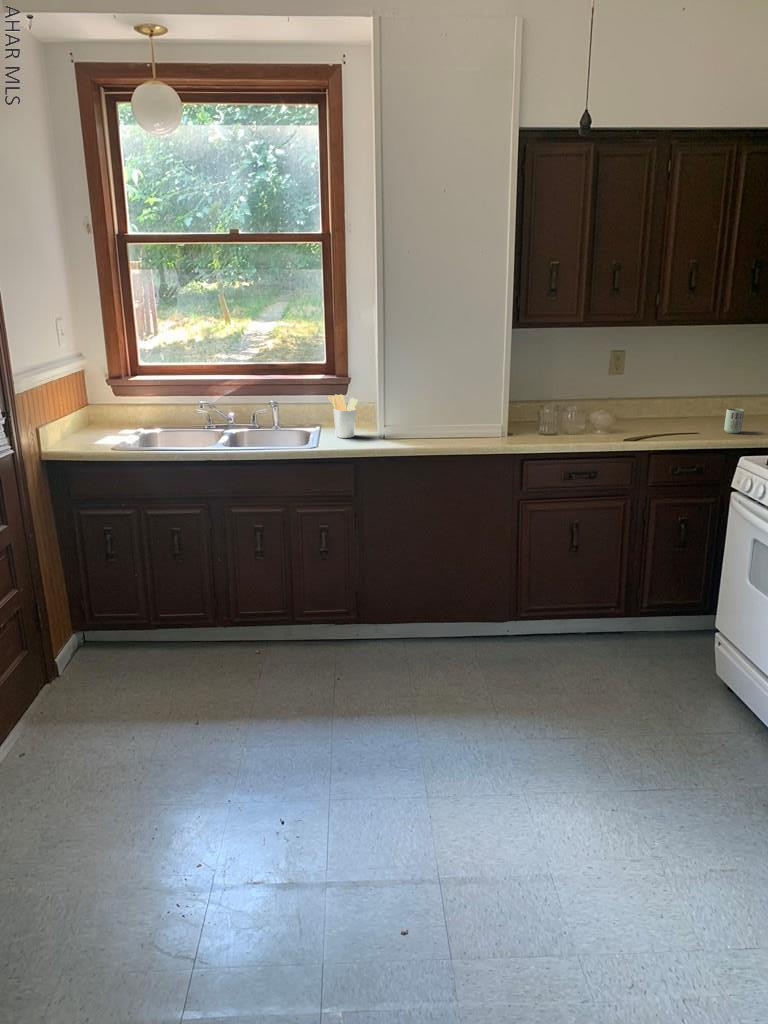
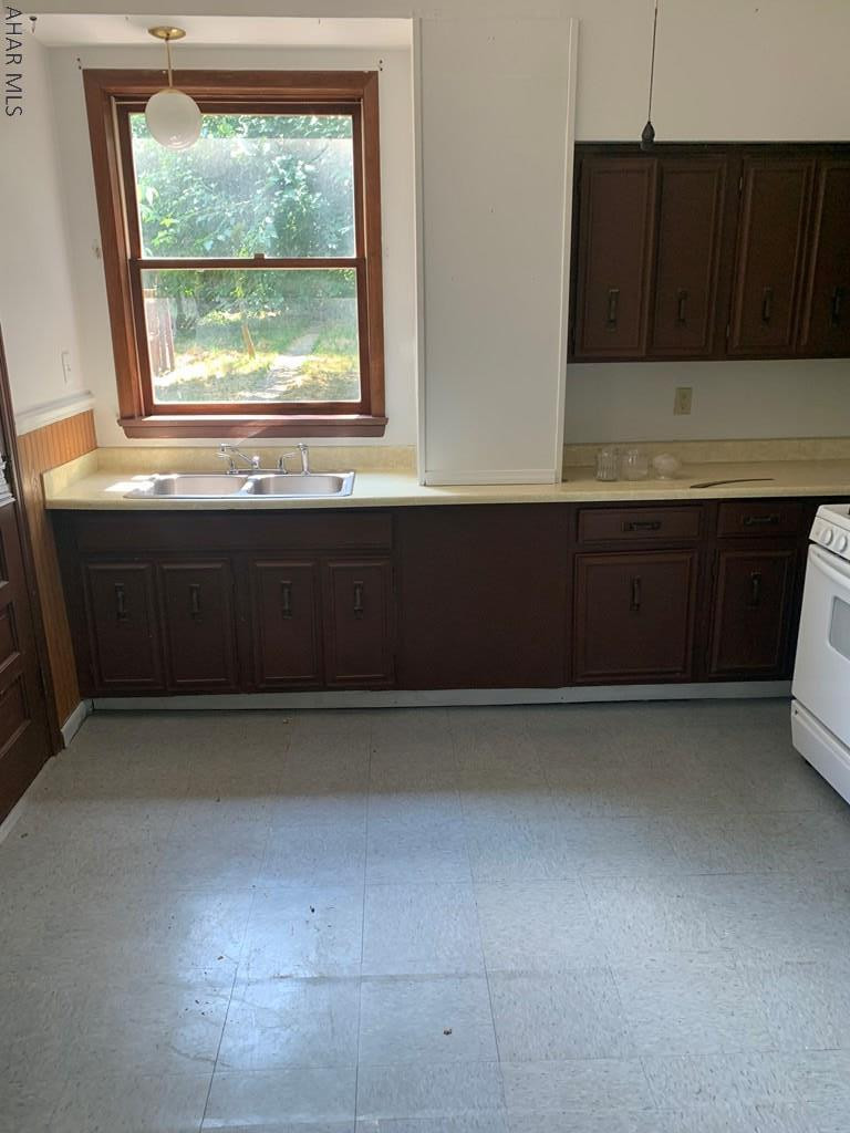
- cup (733, 420)
- utensil holder (341, 415)
